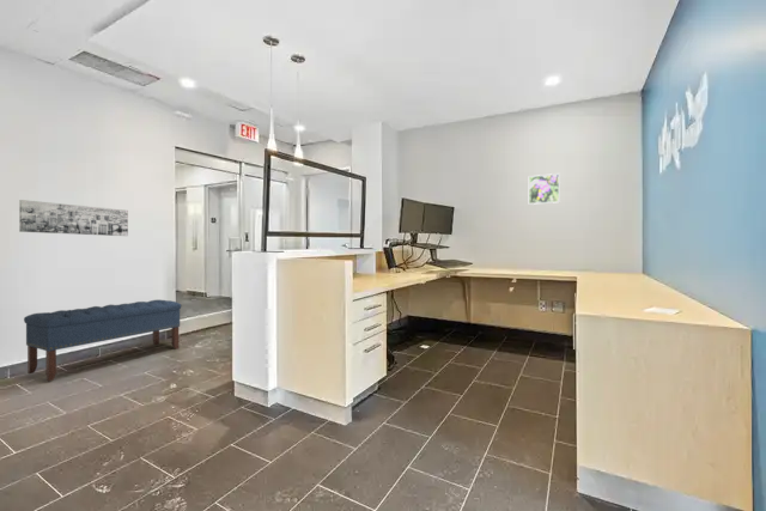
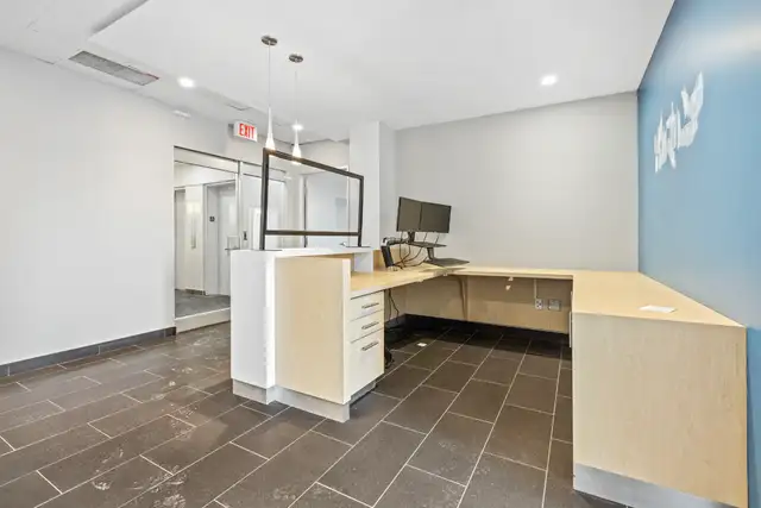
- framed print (543, 189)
- wall art (79, 219)
- bench (111, 333)
